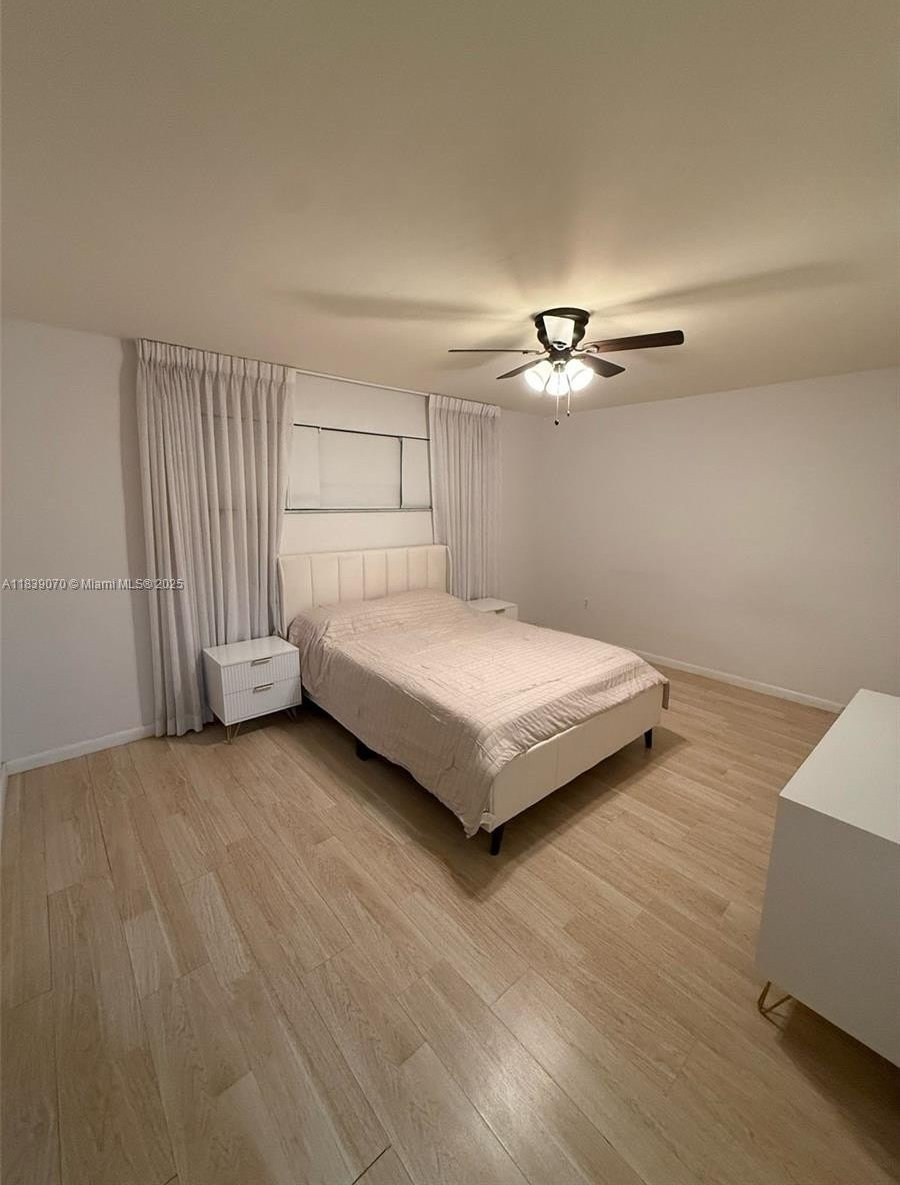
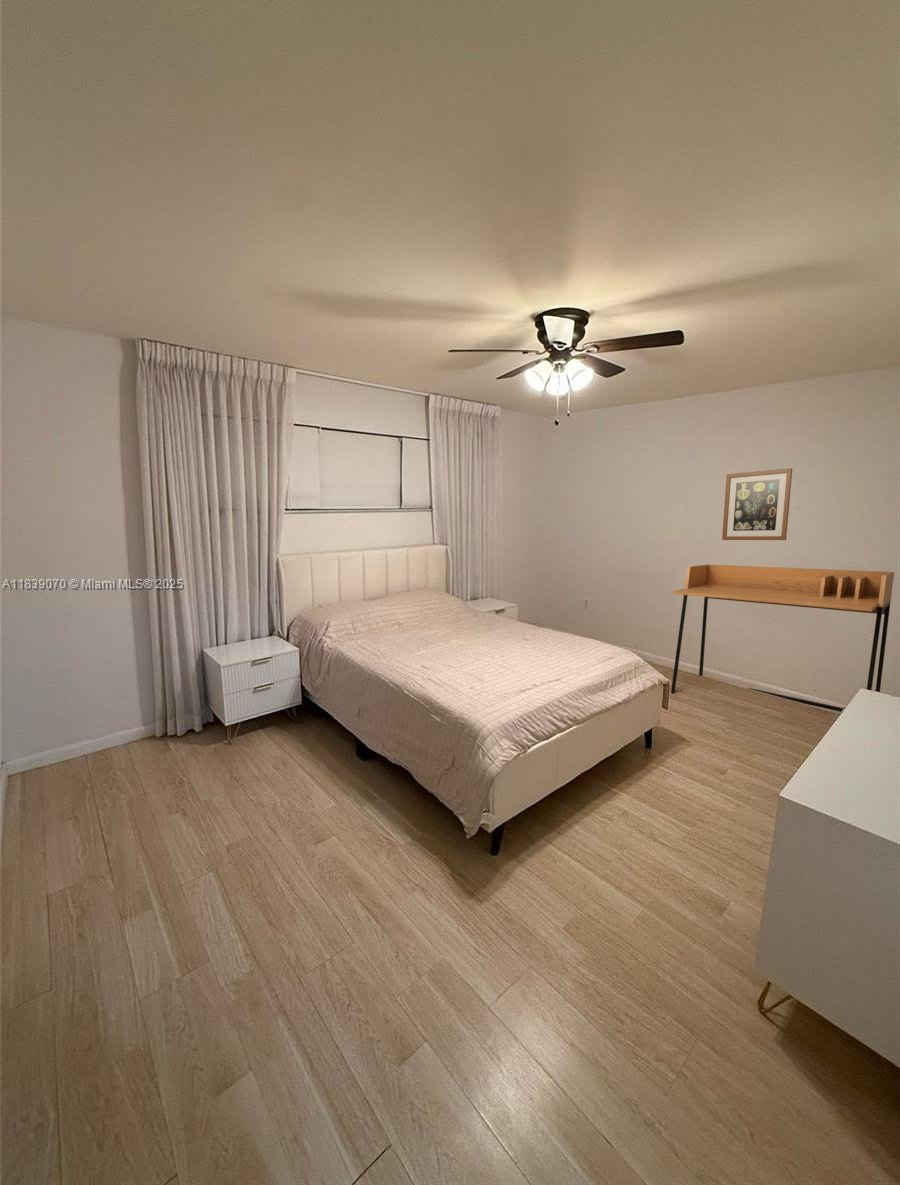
+ wall art (755, 506)
+ desk (776, 604)
